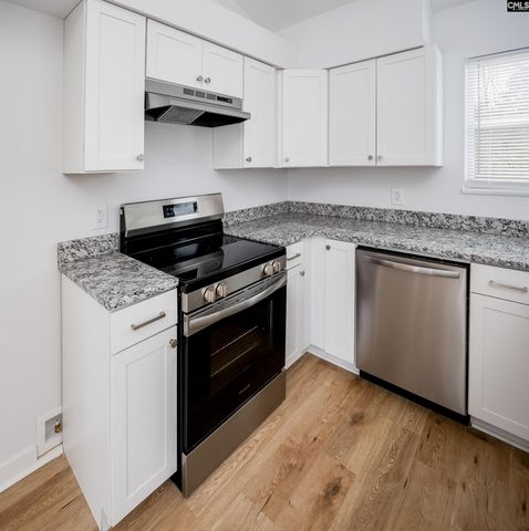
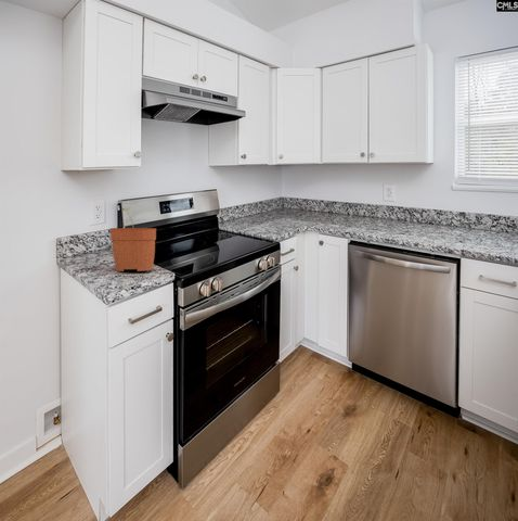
+ plant pot (133, 239)
